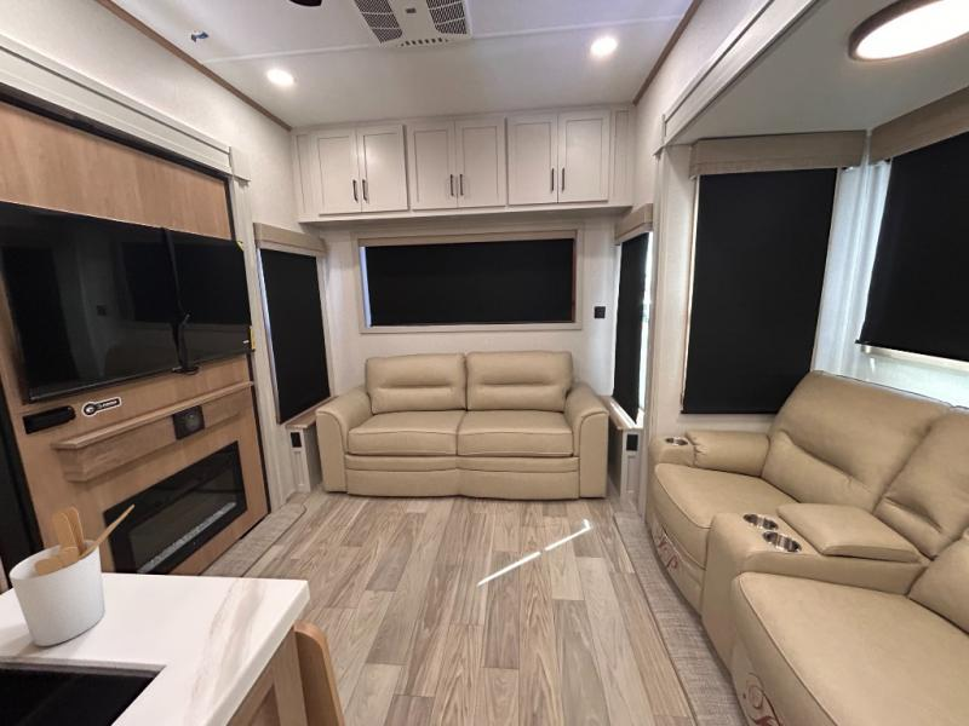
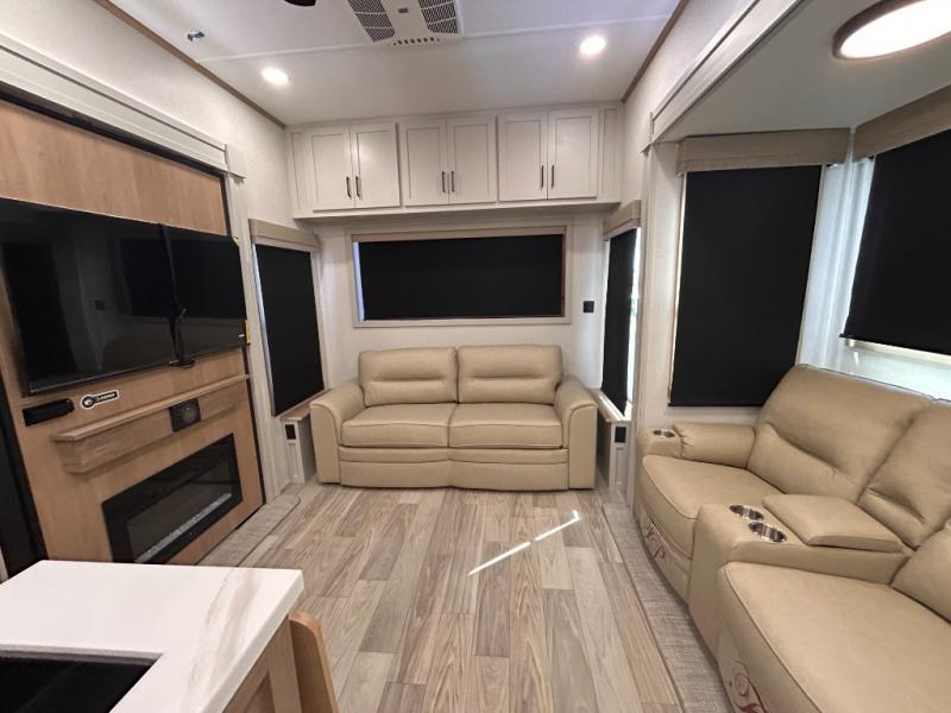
- utensil holder (81, 569)
